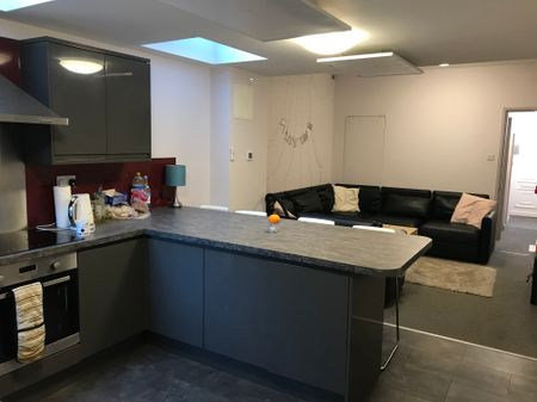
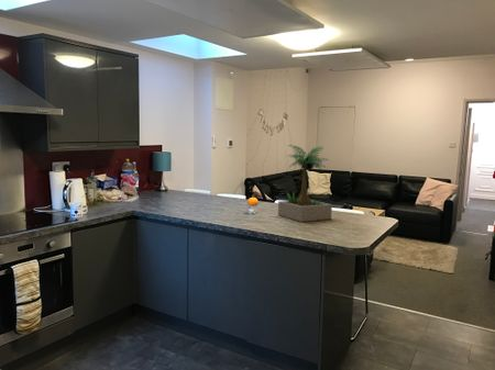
+ potted plant (302, 180)
